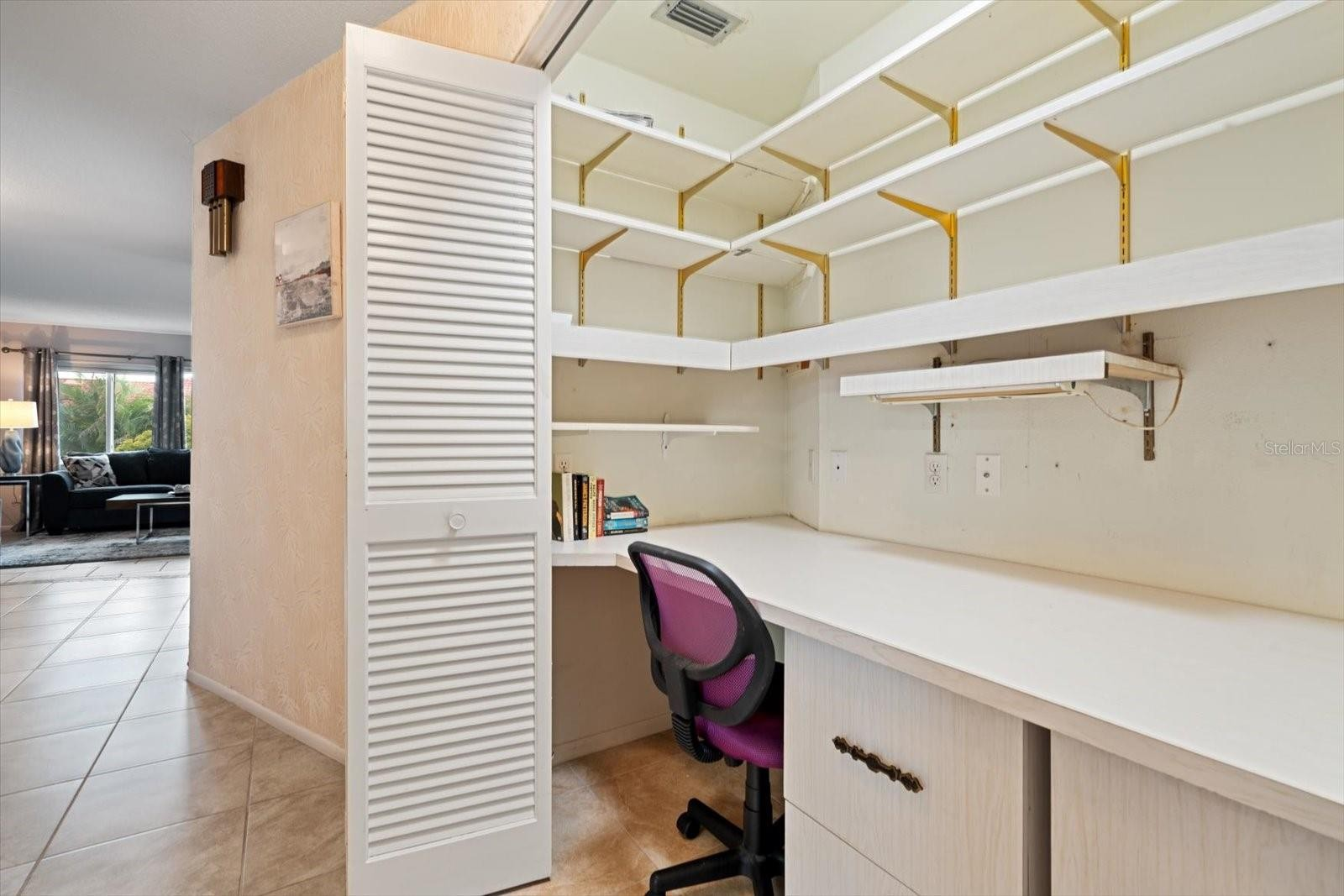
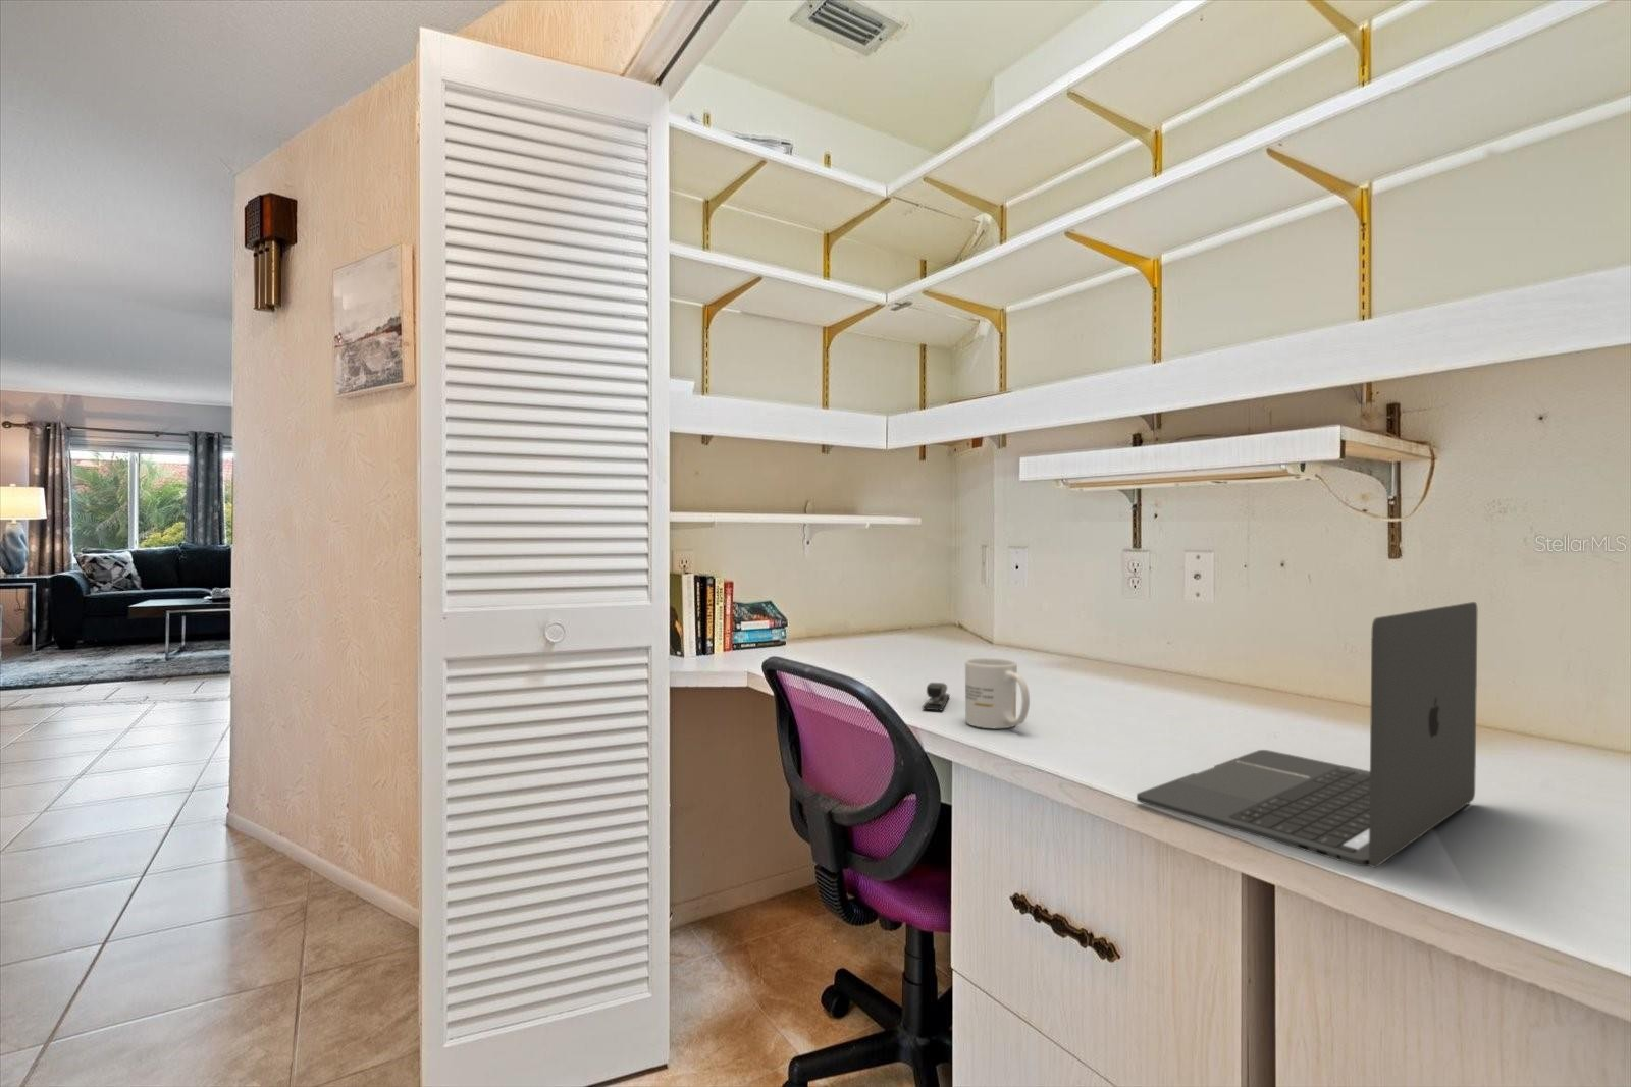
+ laptop (1297, 756)
+ stapler (937, 692)
+ mug (999, 693)
